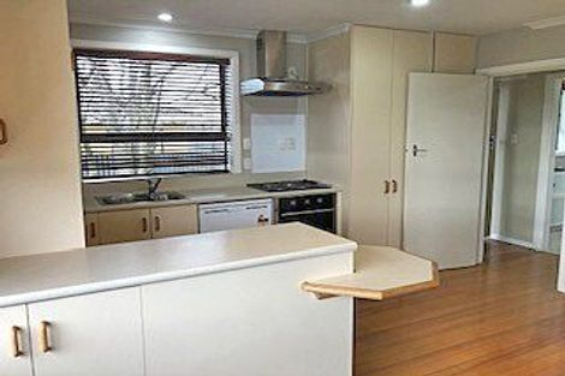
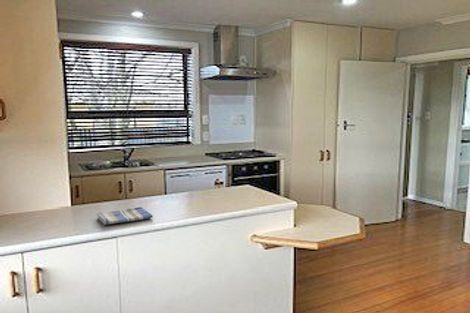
+ dish towel (124, 215)
